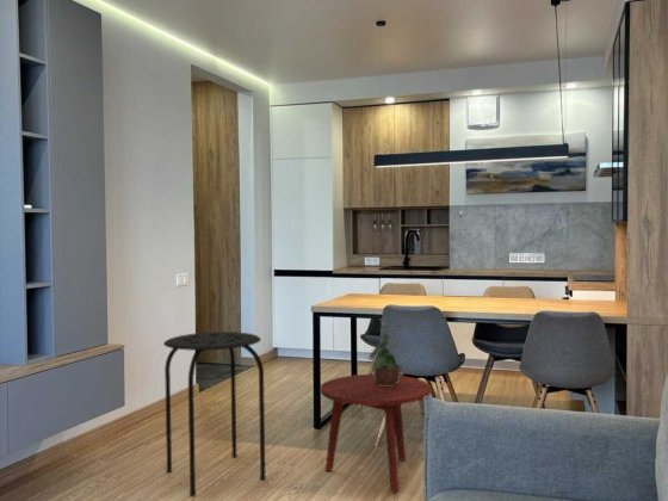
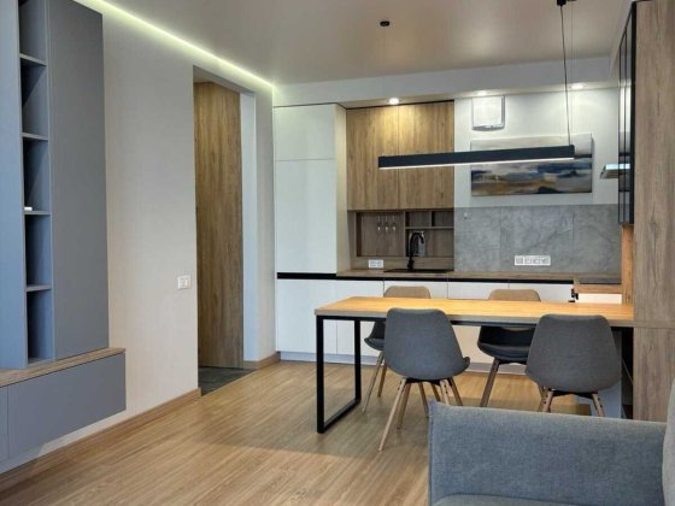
- stool (231, 407)
- side table (385, 428)
- potted plant (385, 352)
